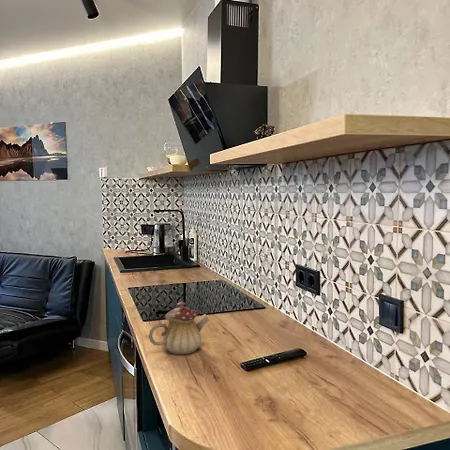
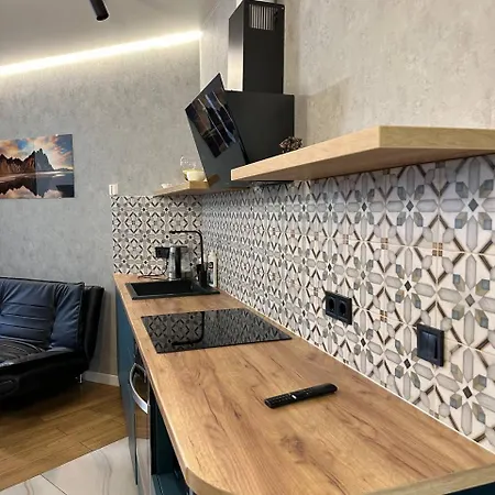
- teapot (179, 325)
